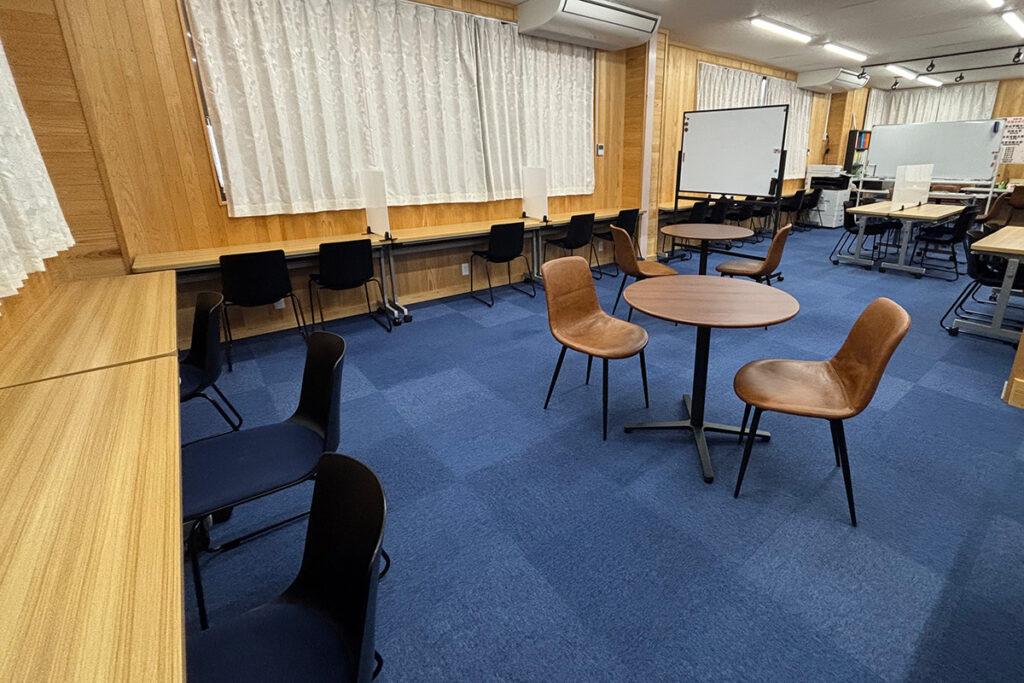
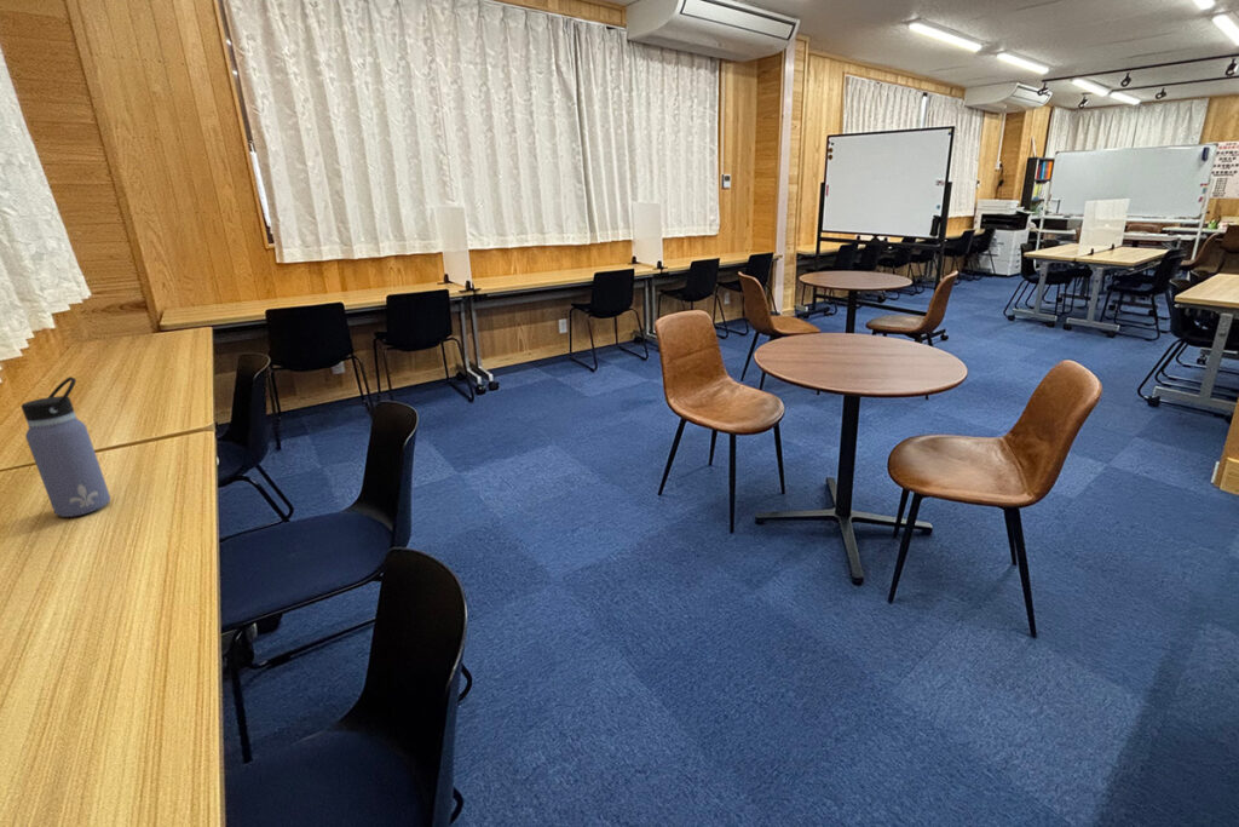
+ water bottle (64, 447)
